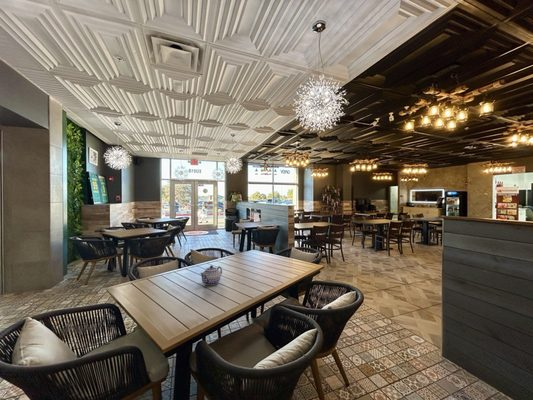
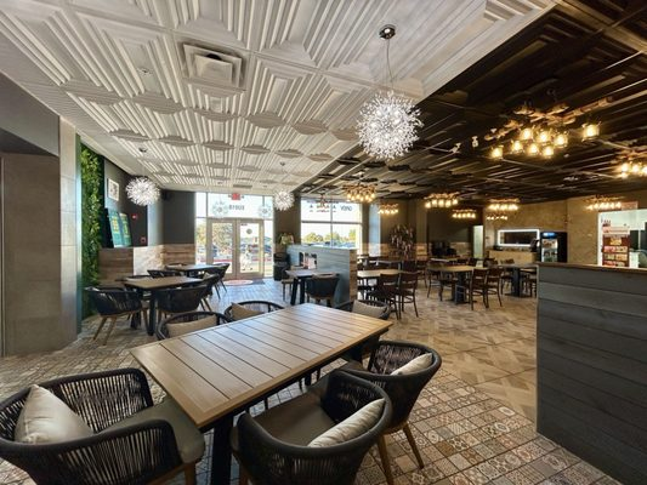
- teapot (211, 274)
